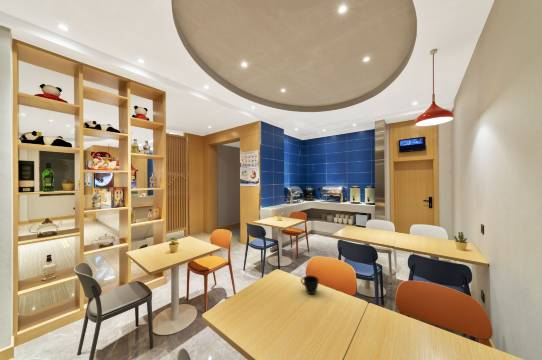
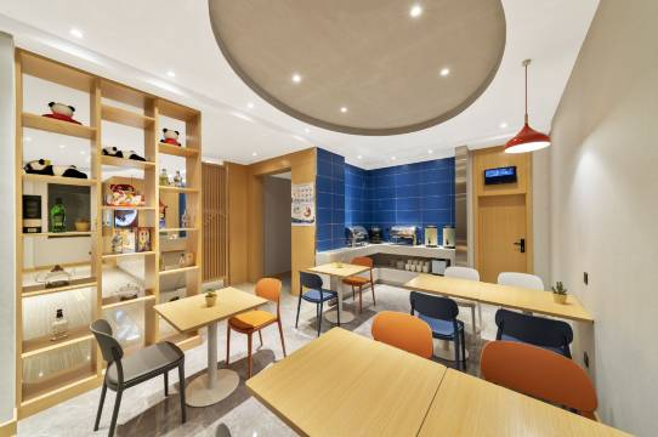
- cup (310, 284)
